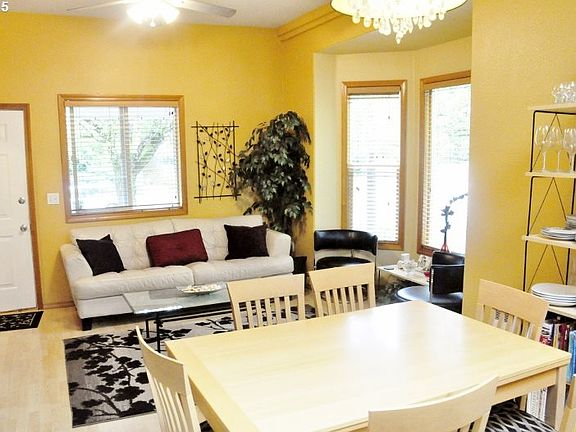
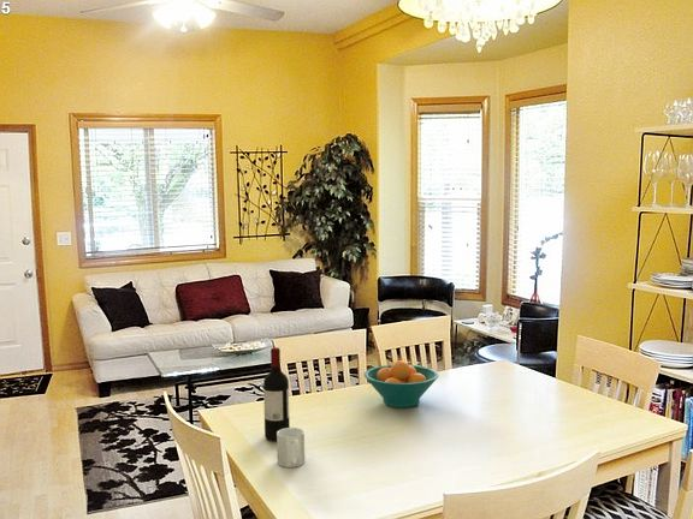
+ fruit bowl (401, 381)
+ wine bottle (276, 393)
+ mug (292, 448)
